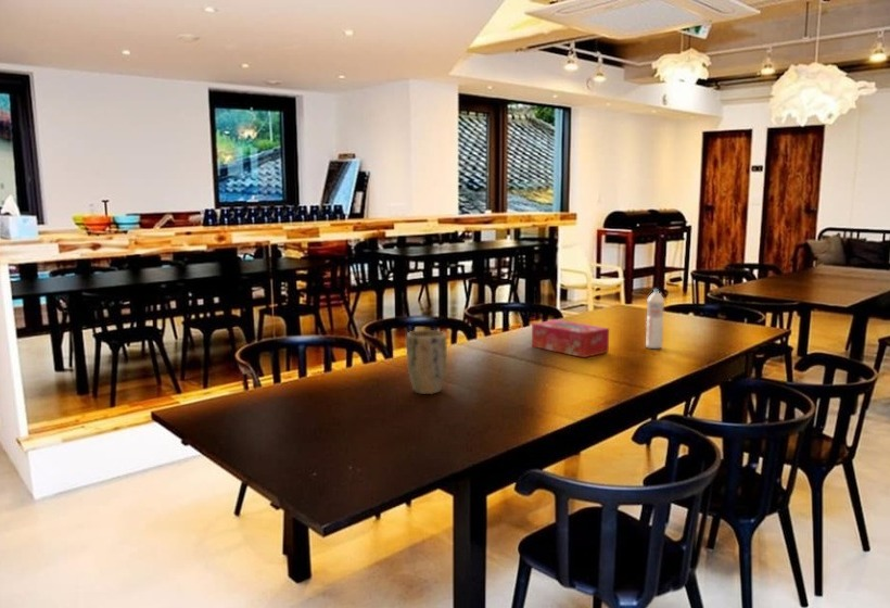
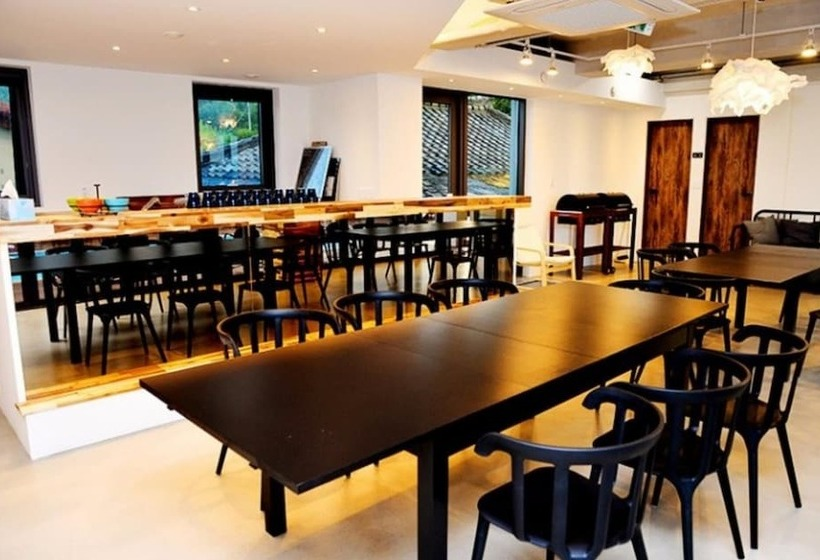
- plant pot (427, 362)
- tissue box (569, 338)
- water bottle (654, 318)
